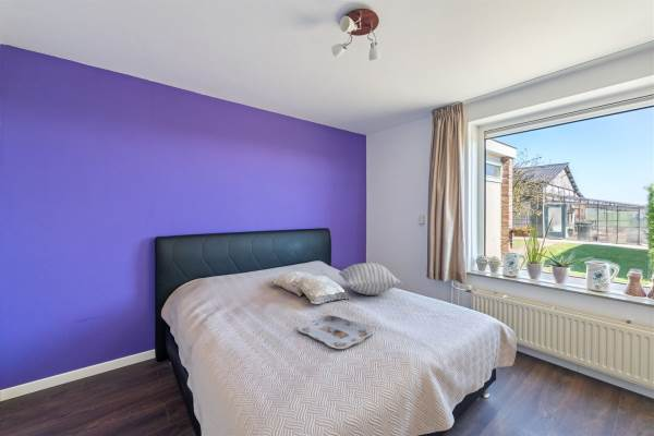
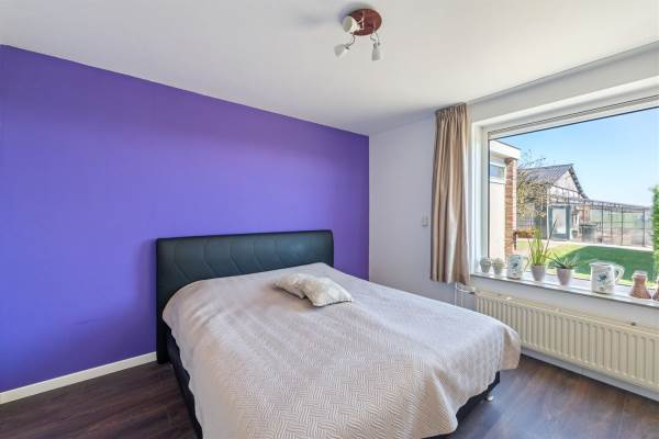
- pillow (367, 277)
- serving tray (334, 330)
